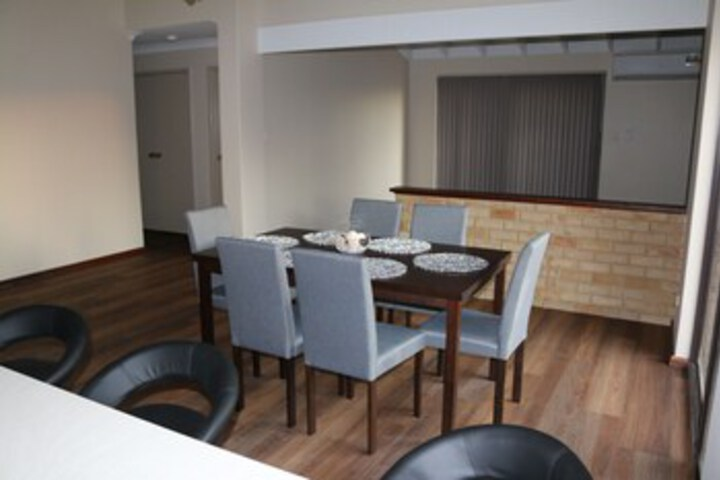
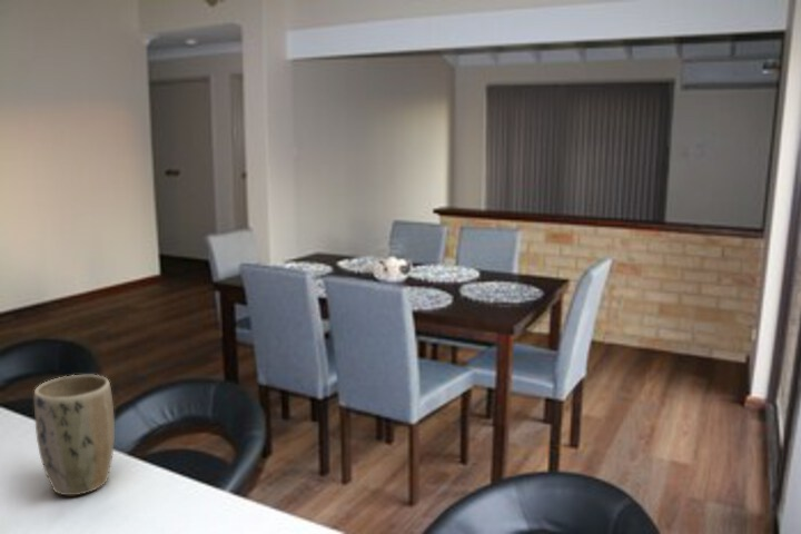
+ plant pot (77, 435)
